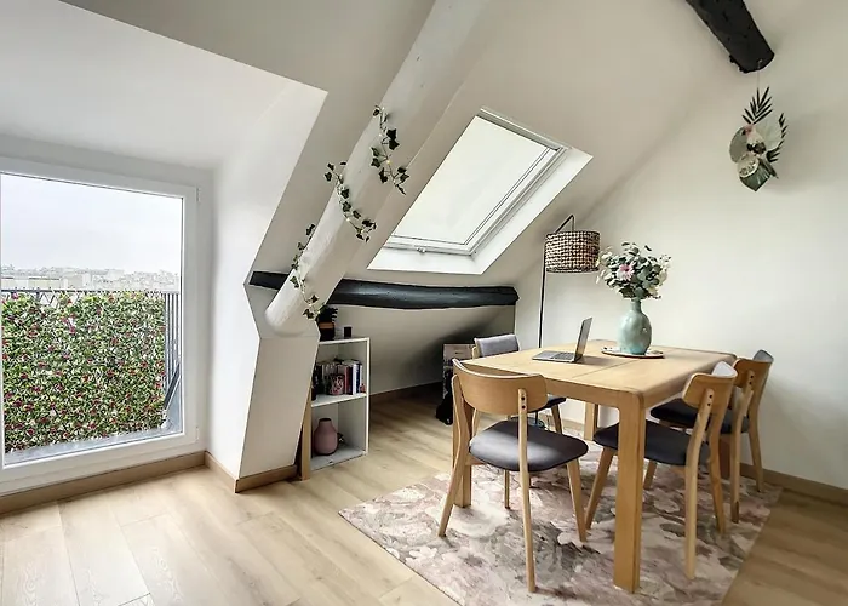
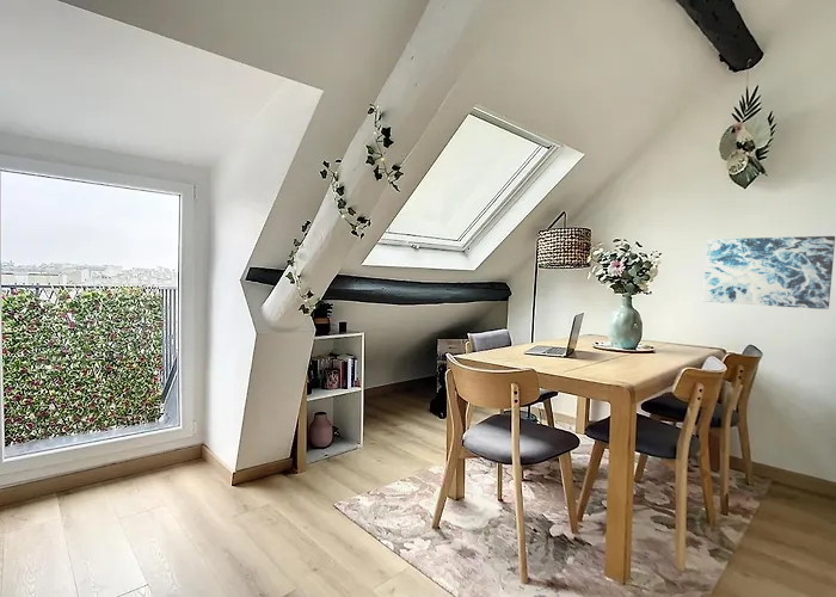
+ wall art (763, 271)
